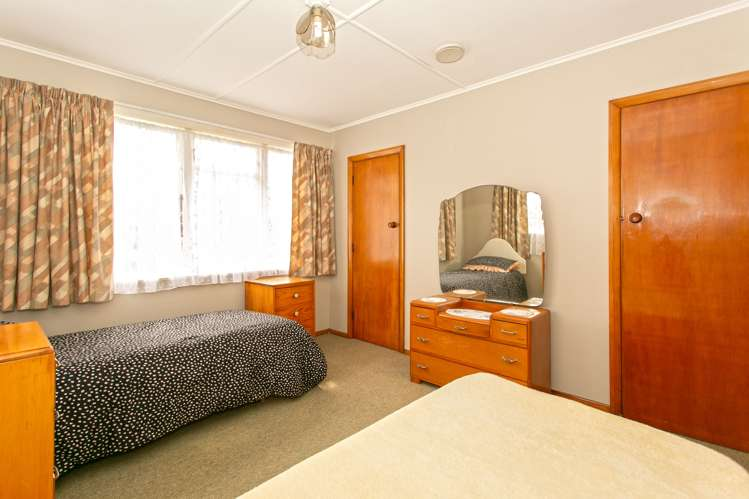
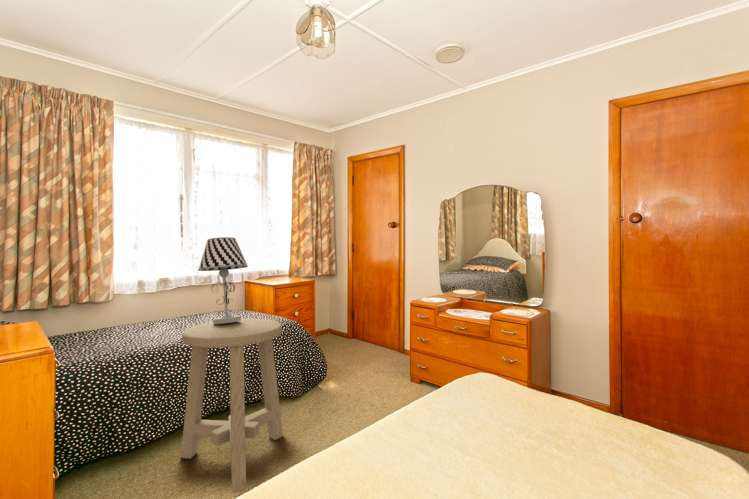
+ table lamp (226, 281)
+ stool (230, 392)
